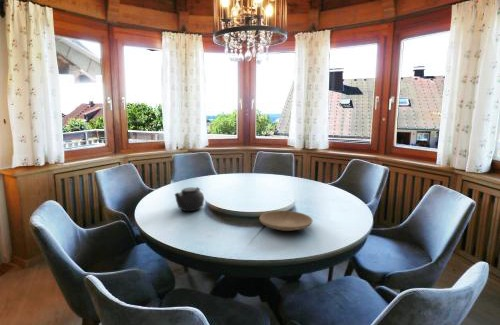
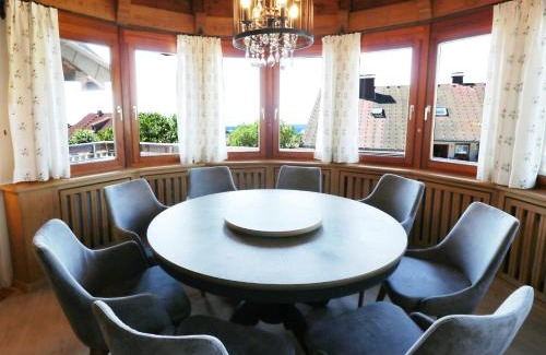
- plate (285, 222)
- teapot (188, 199)
